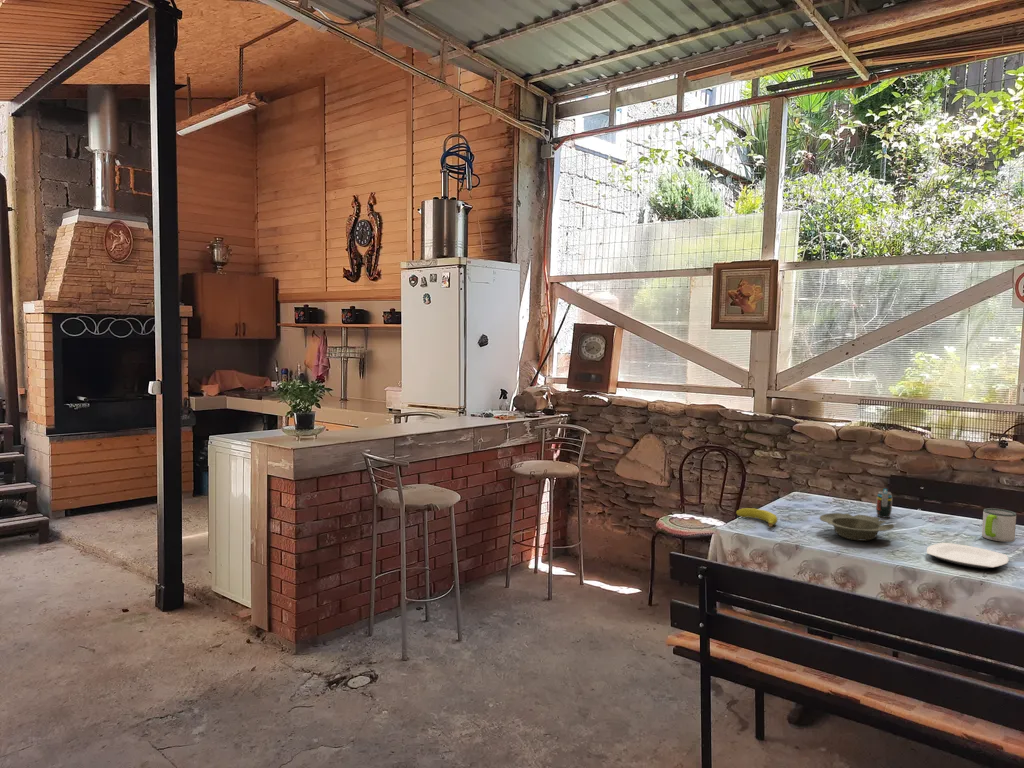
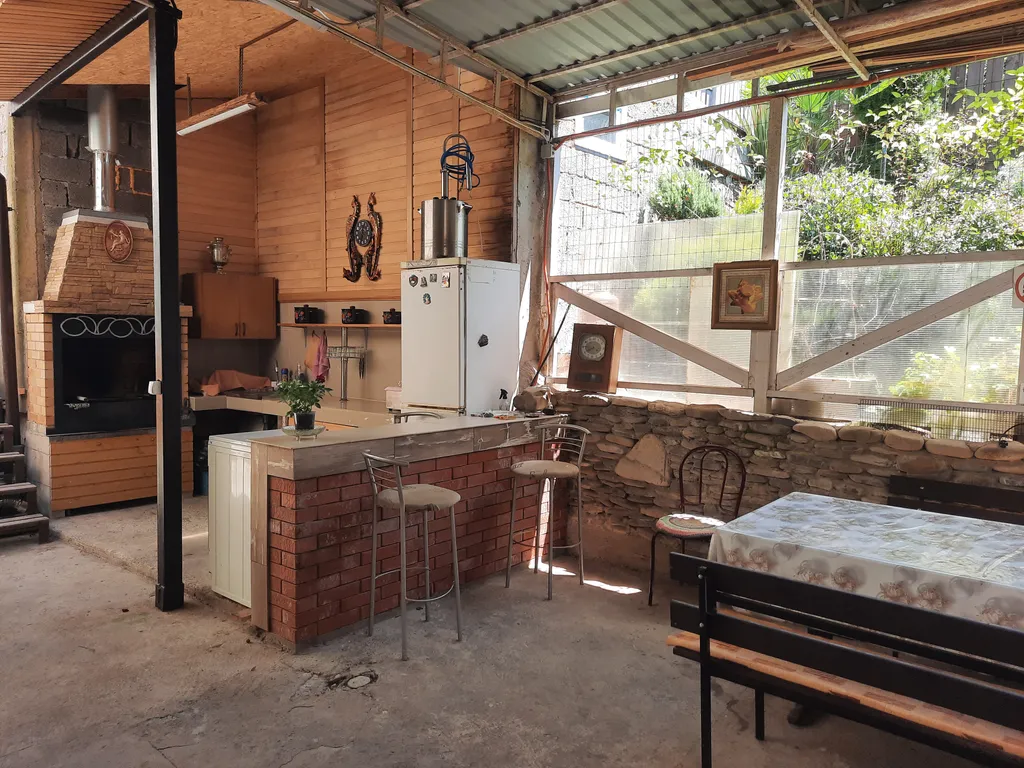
- plate (966, 556)
- mug (996, 525)
- beverage can (884, 502)
- bowl (855, 528)
- fruit (756, 516)
